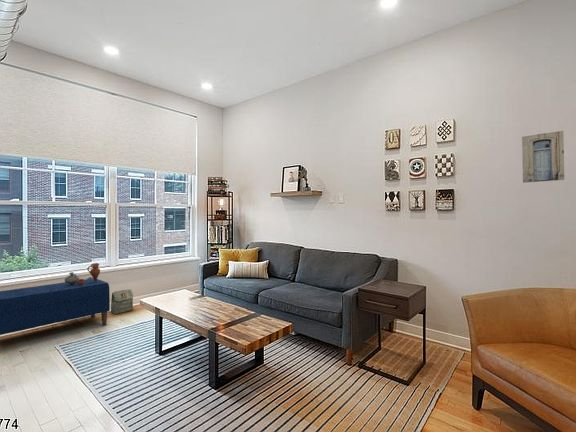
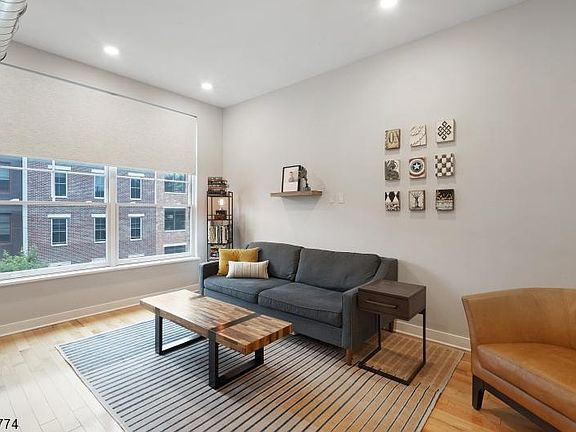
- wall art (542, 157)
- bag (122, 300)
- bench (49, 310)
- pottery (87, 269)
